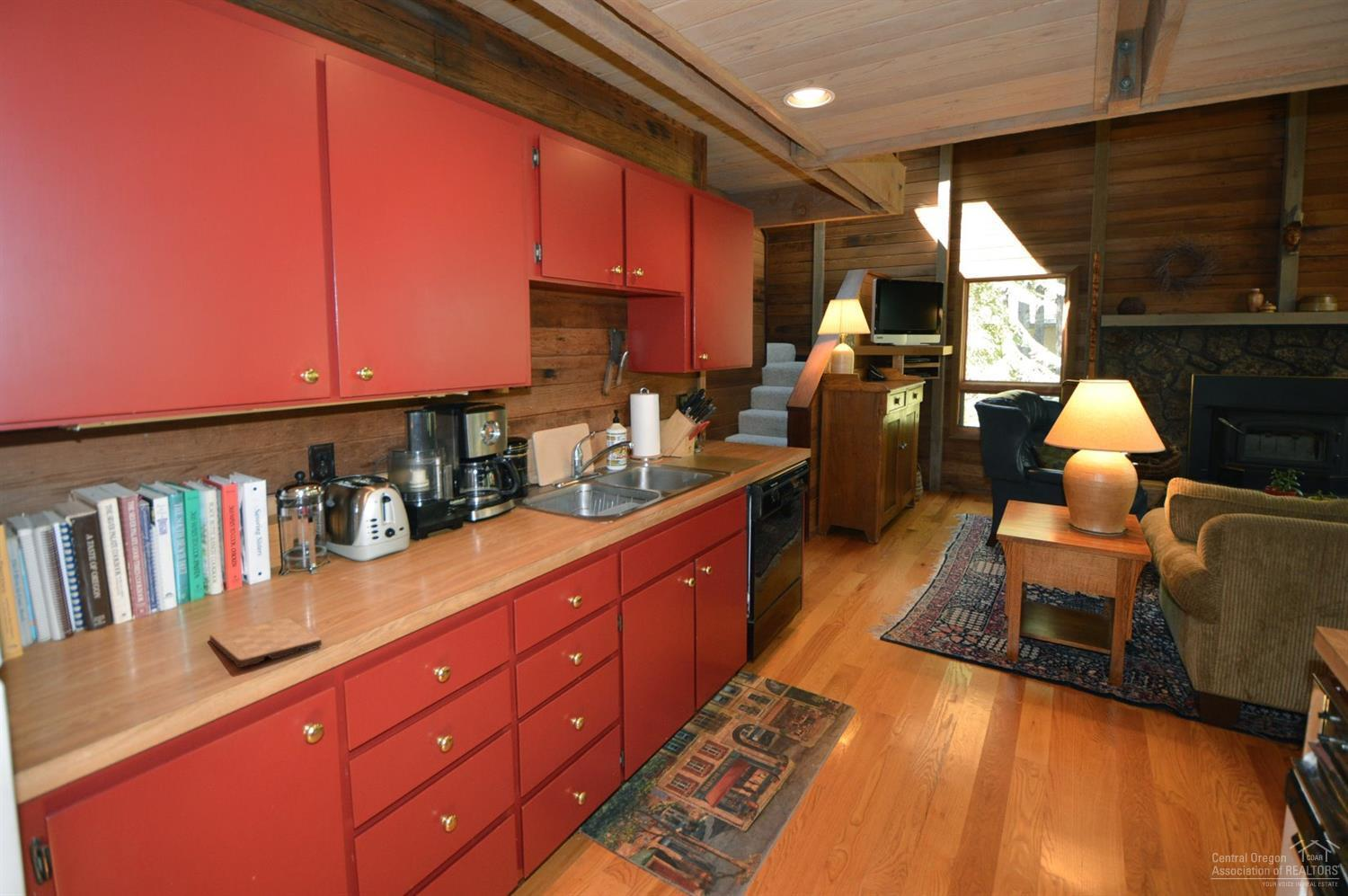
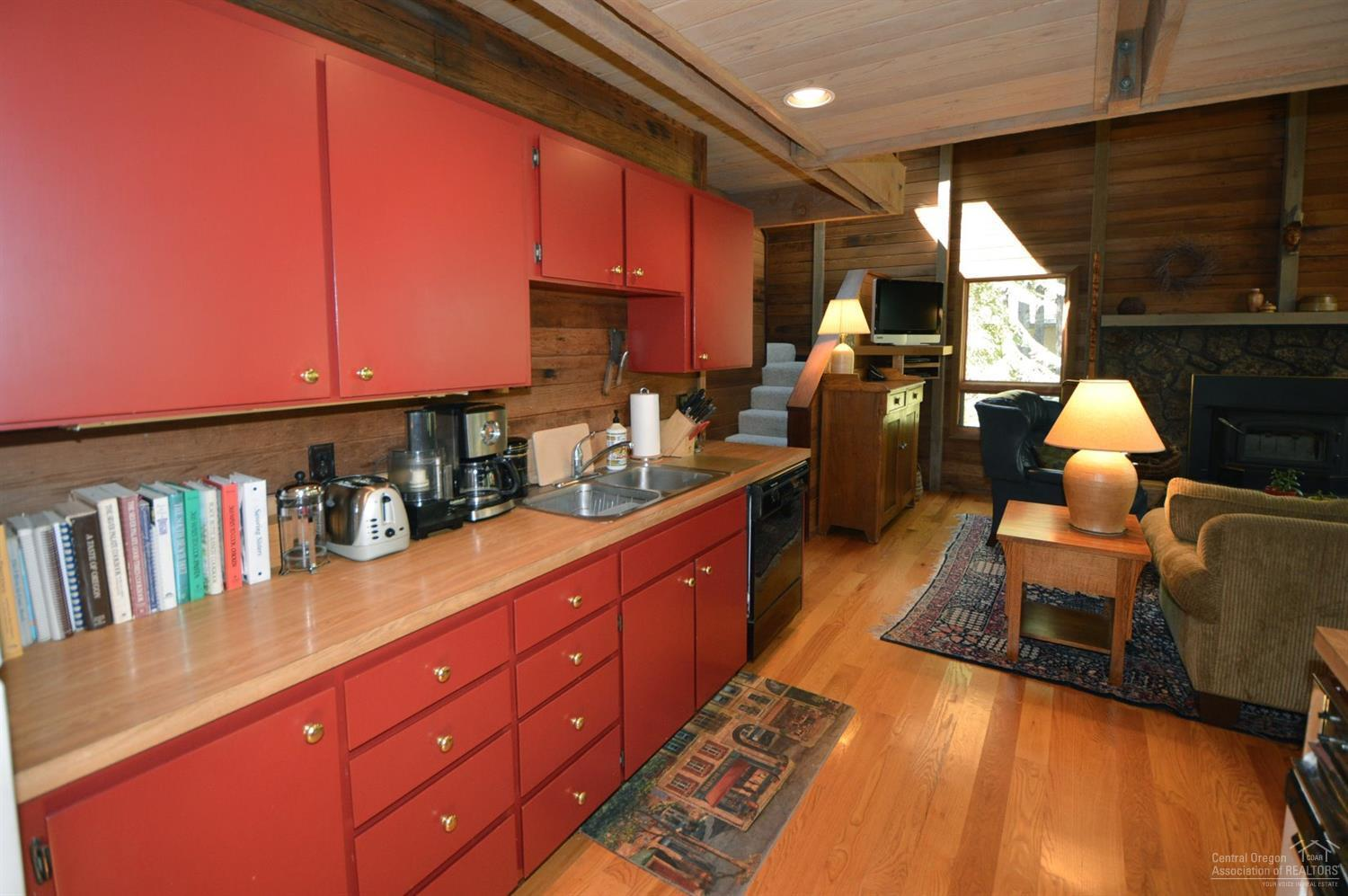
- cutting board (265, 639)
